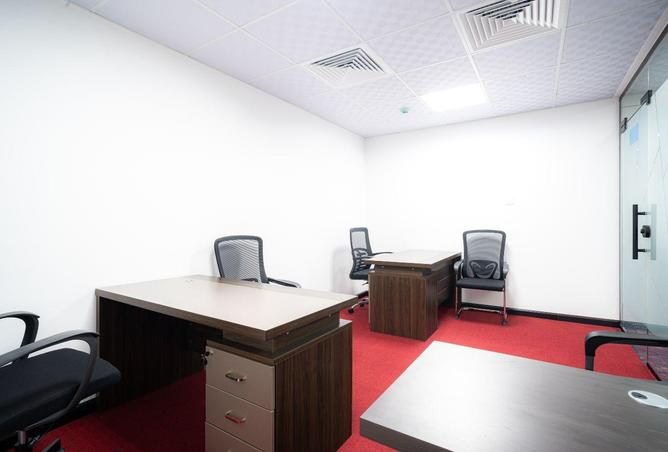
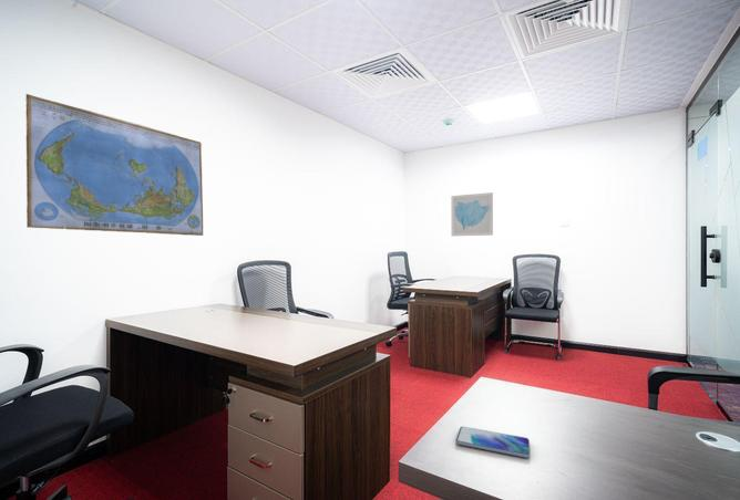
+ smartphone (492, 440)
+ world map (131, 177)
+ wall art (471, 215)
